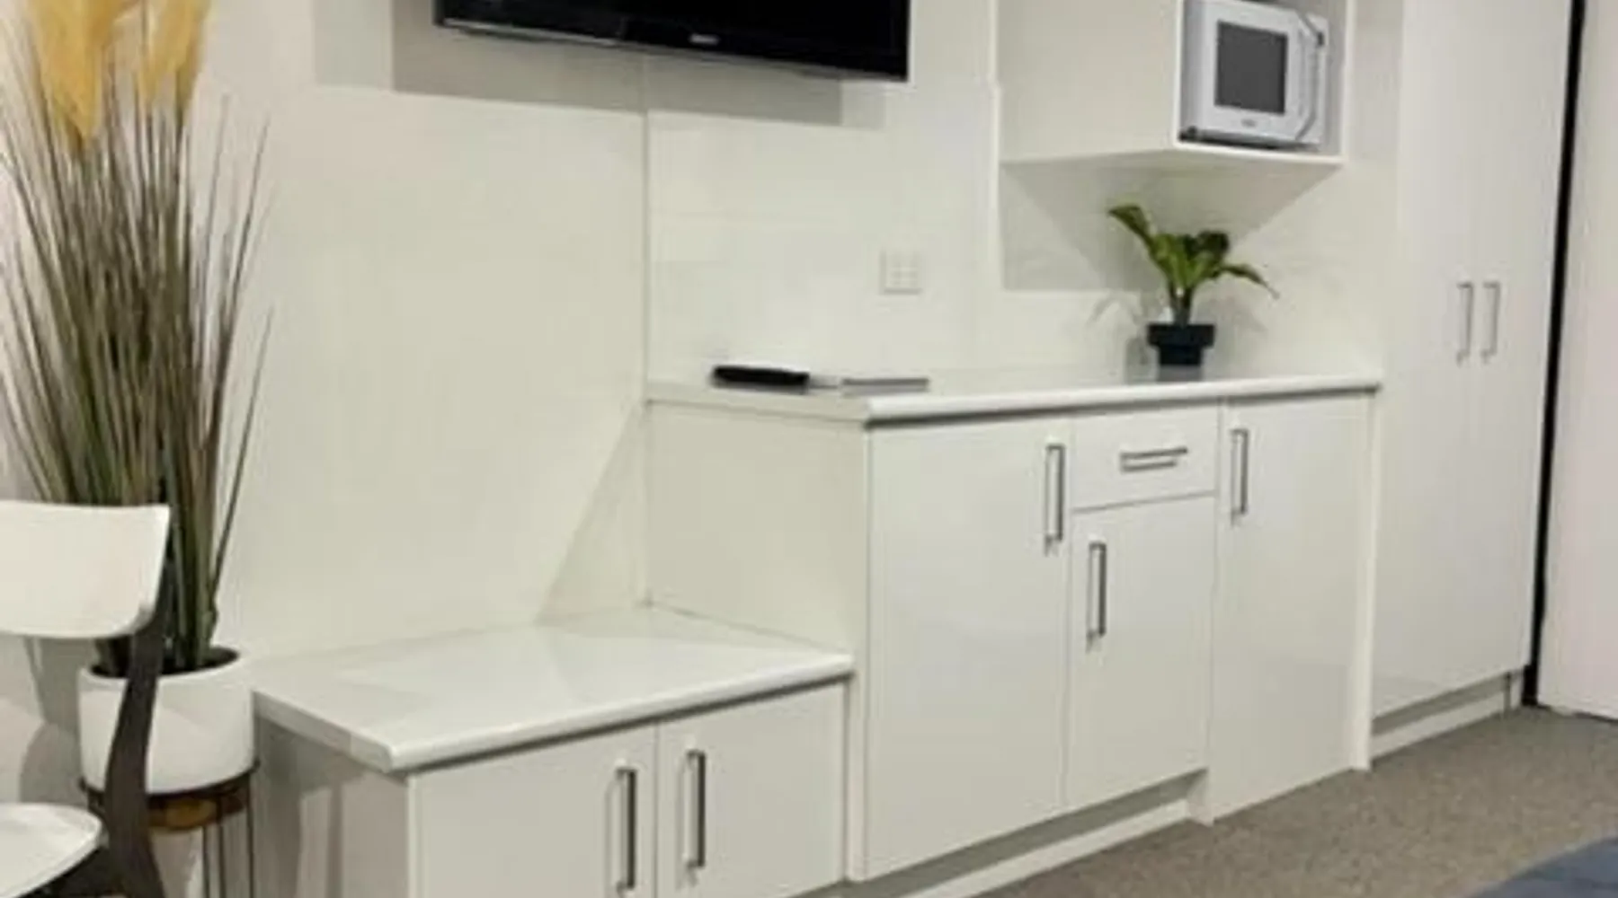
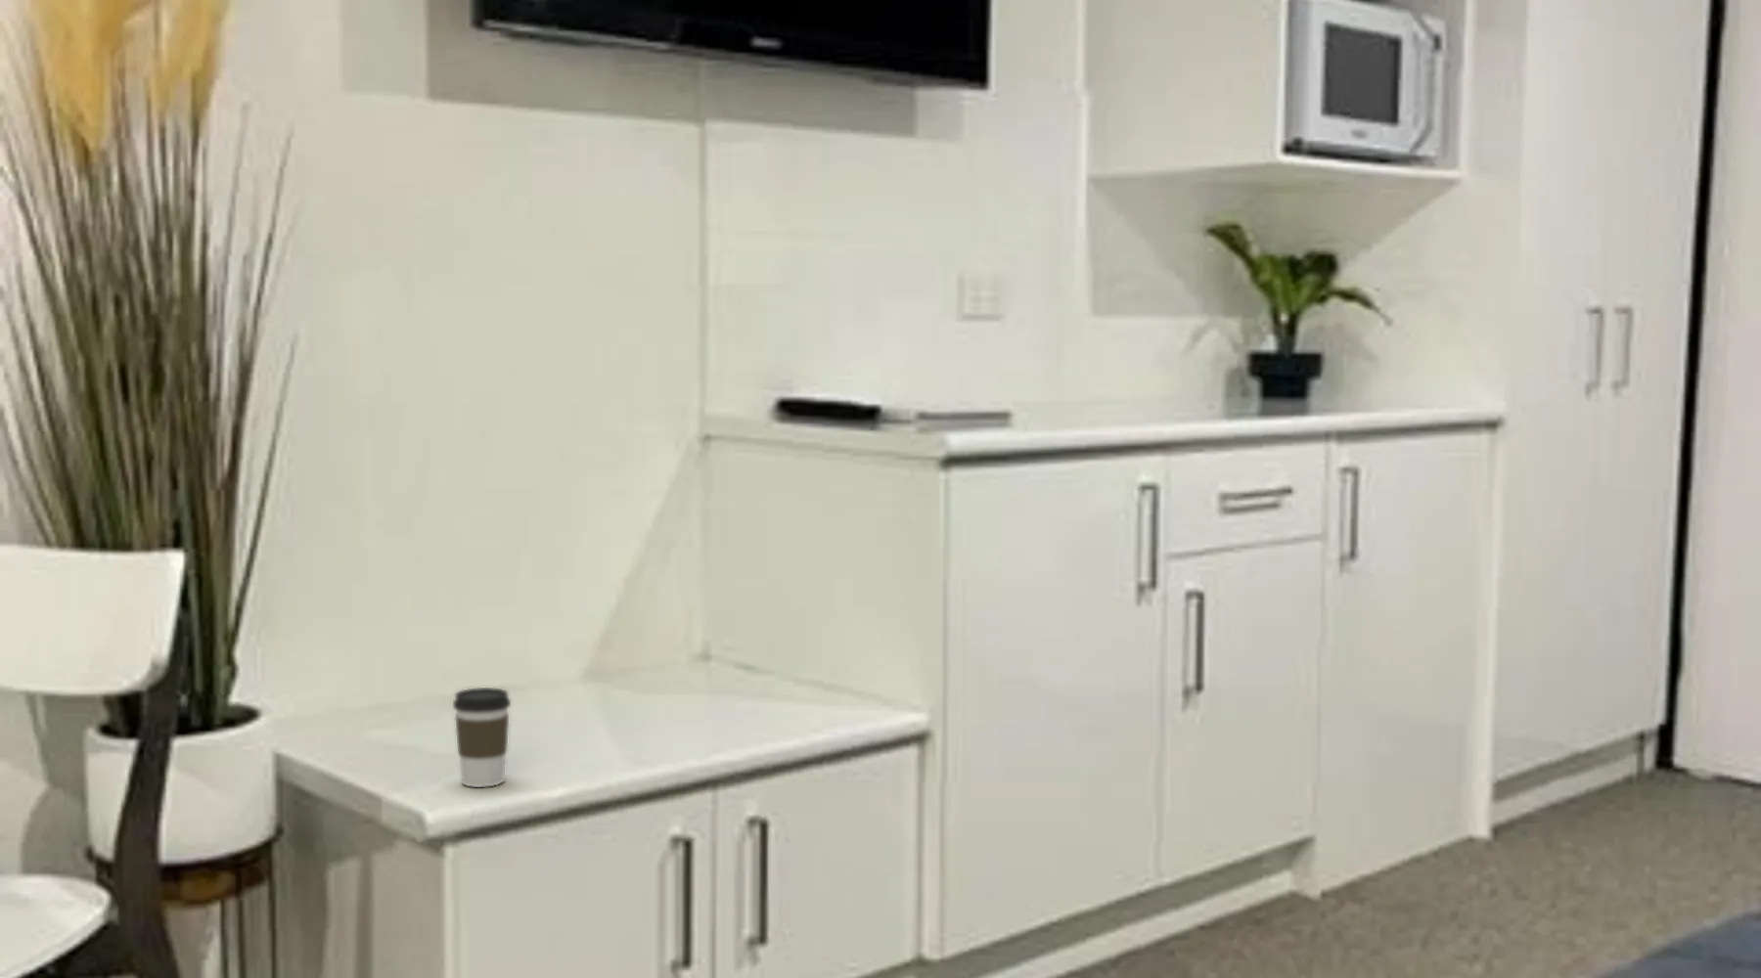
+ coffee cup (482, 737)
